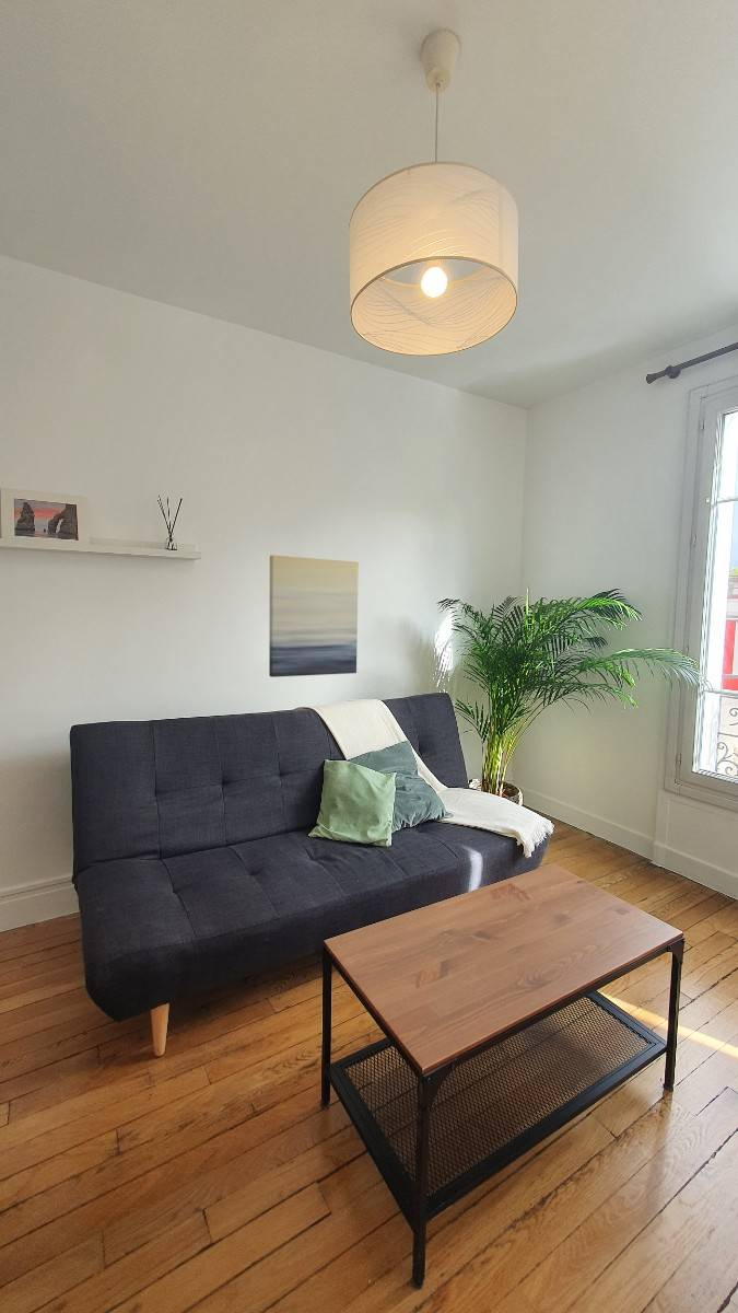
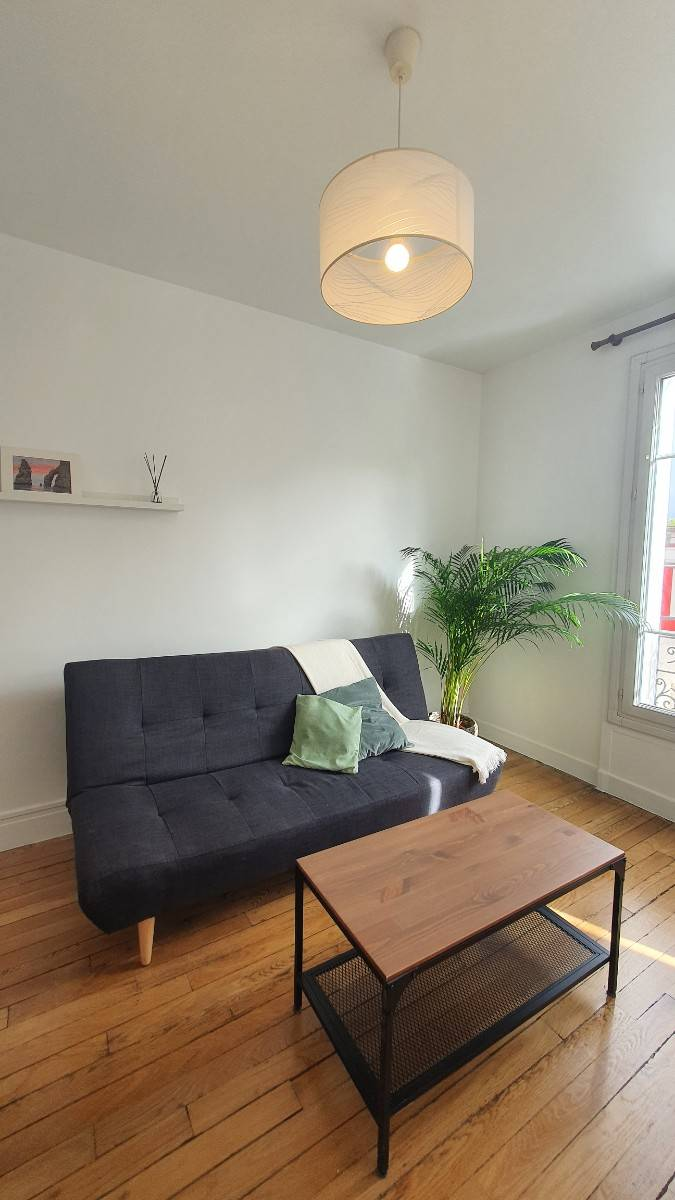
- wall art (315, 617)
